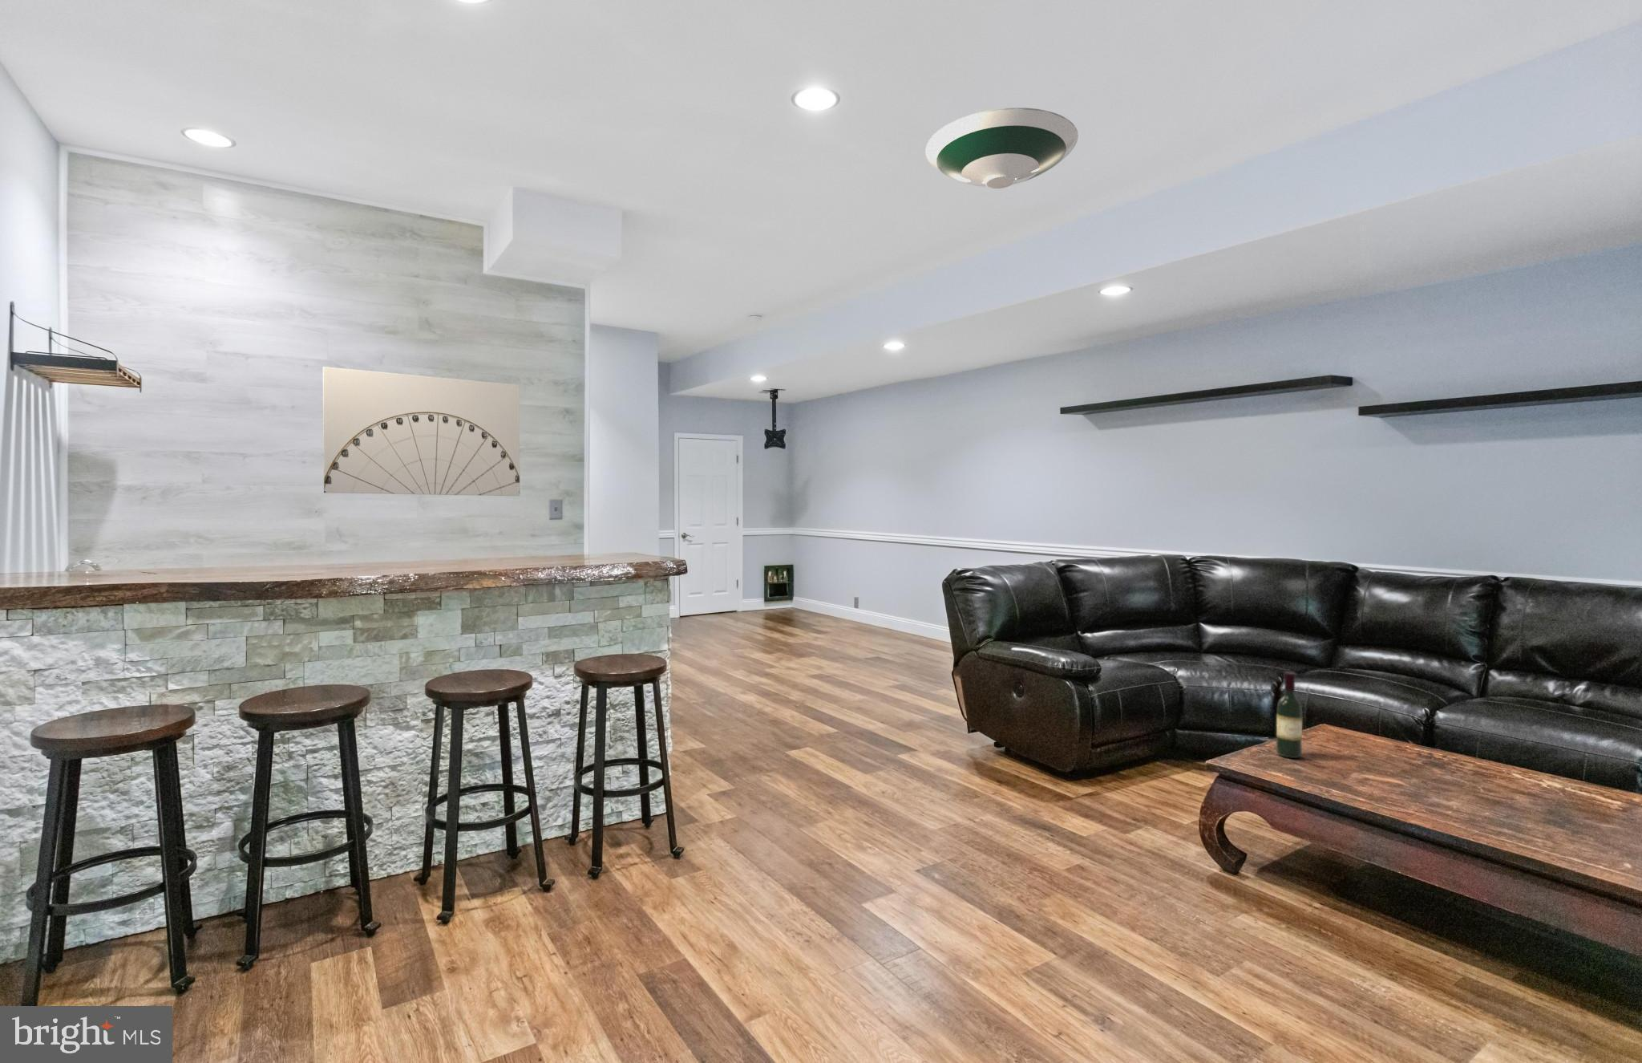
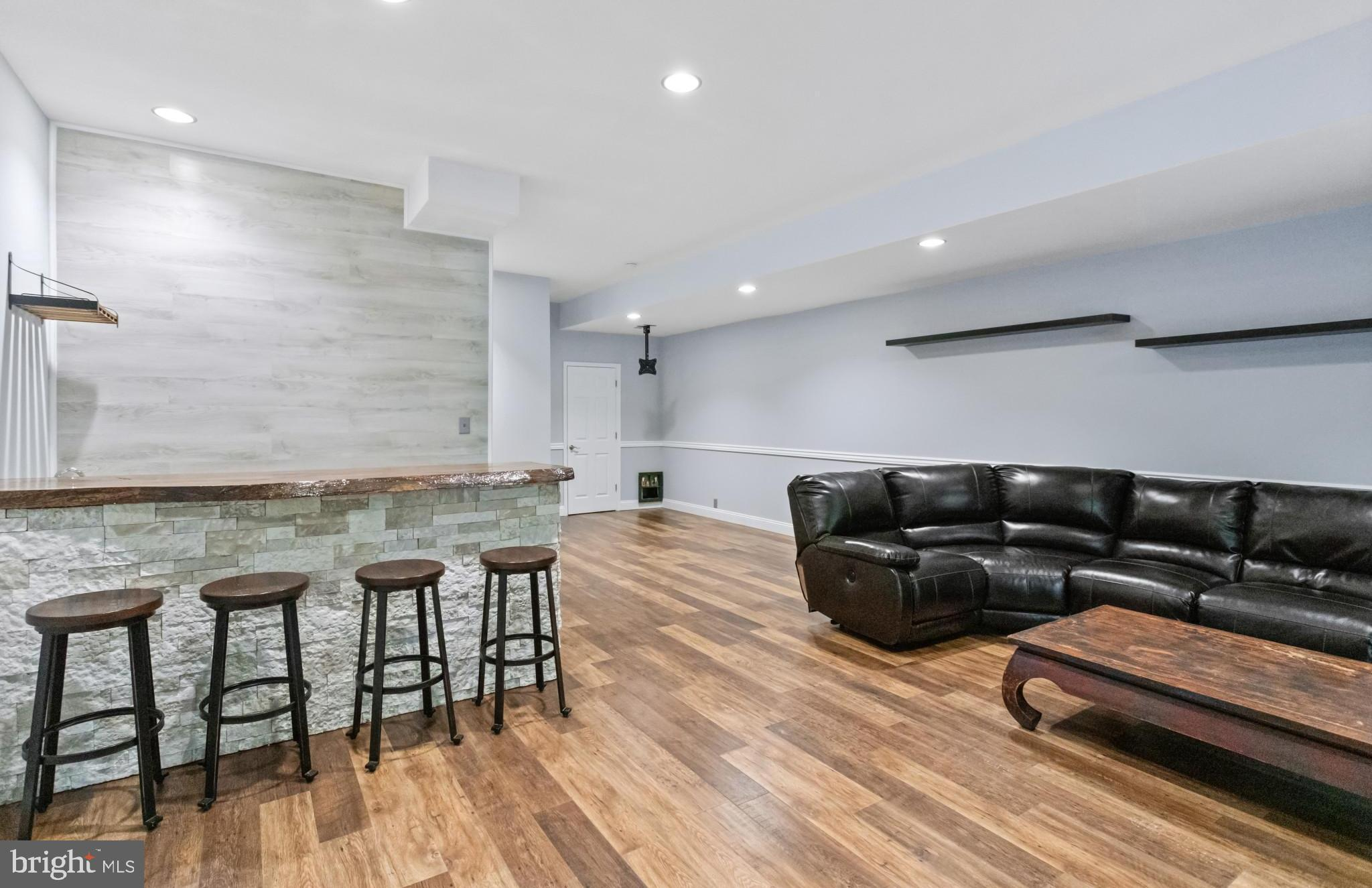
- wine bottle (1289, 713)
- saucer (999, 164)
- wall art (426, 436)
